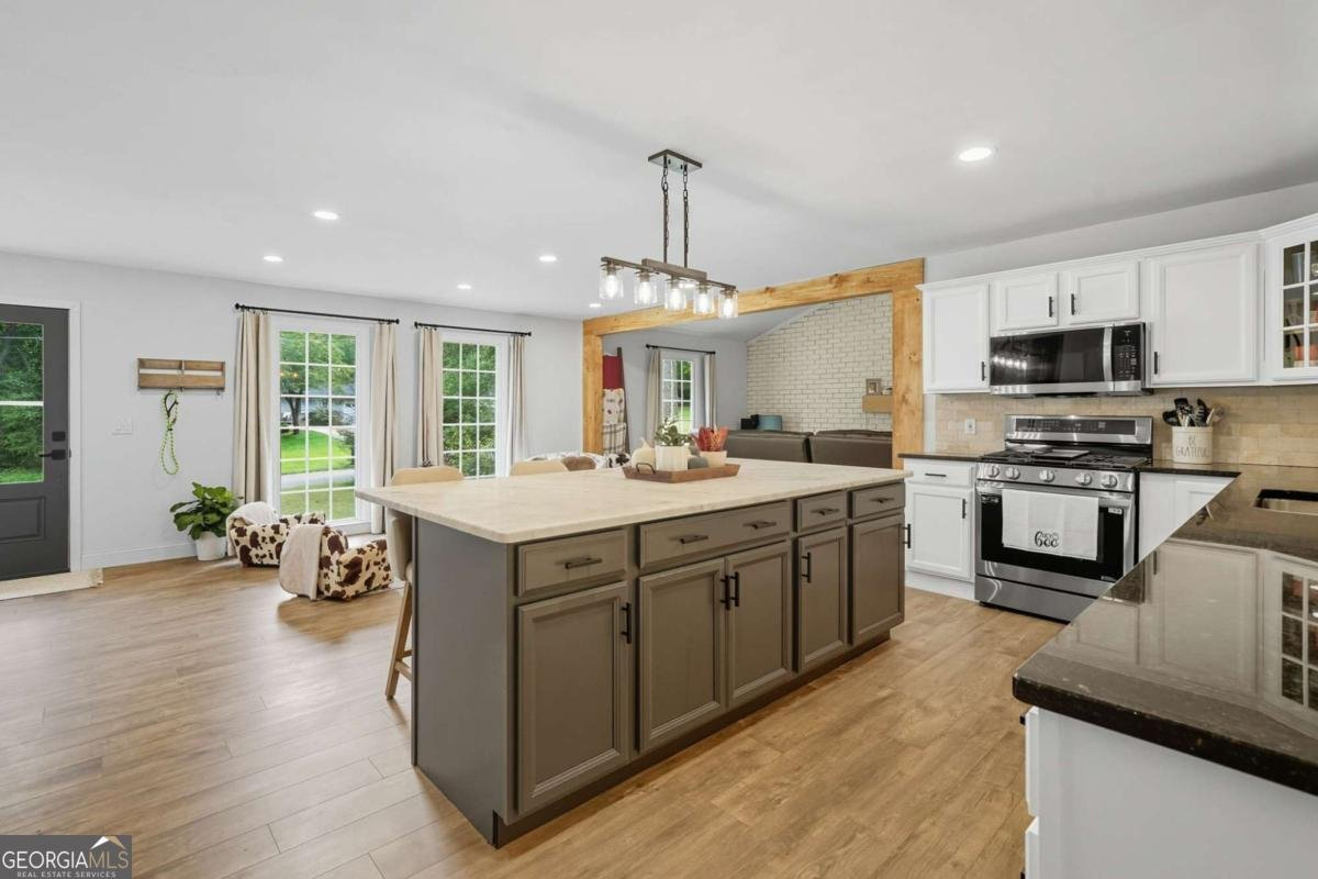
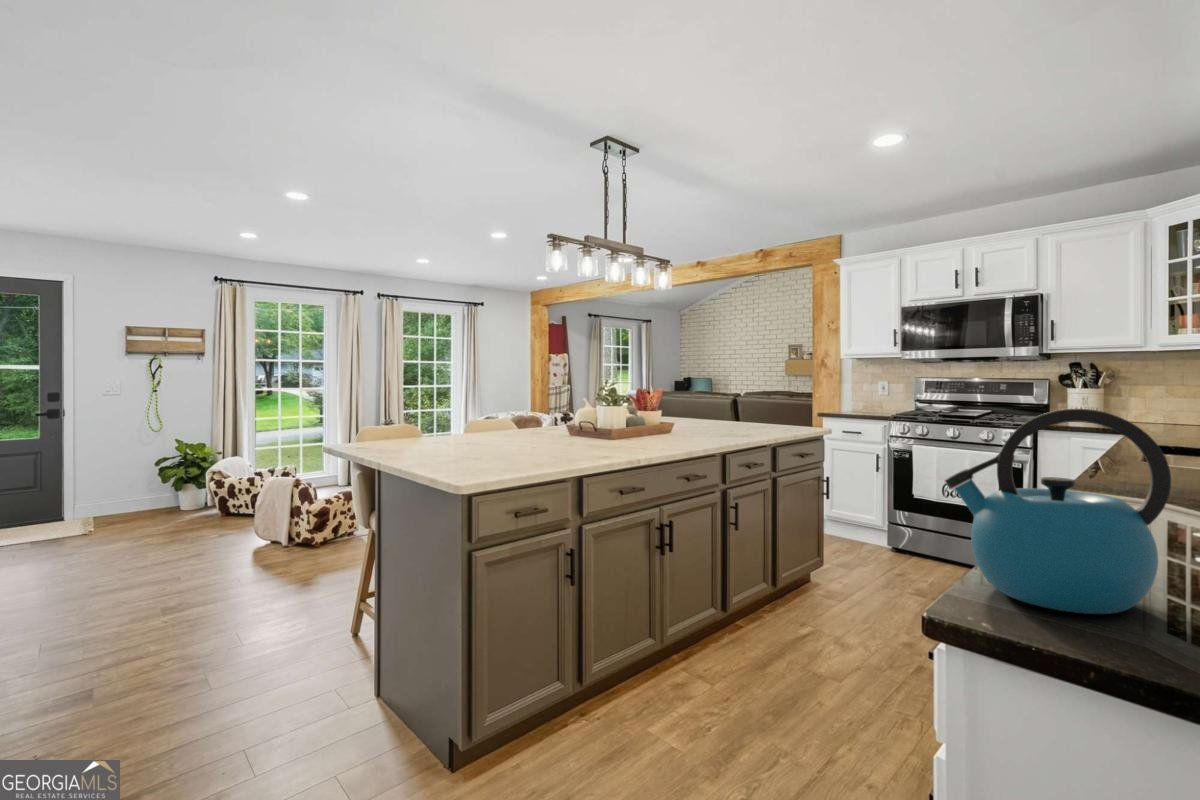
+ kettle (1046, 502)
